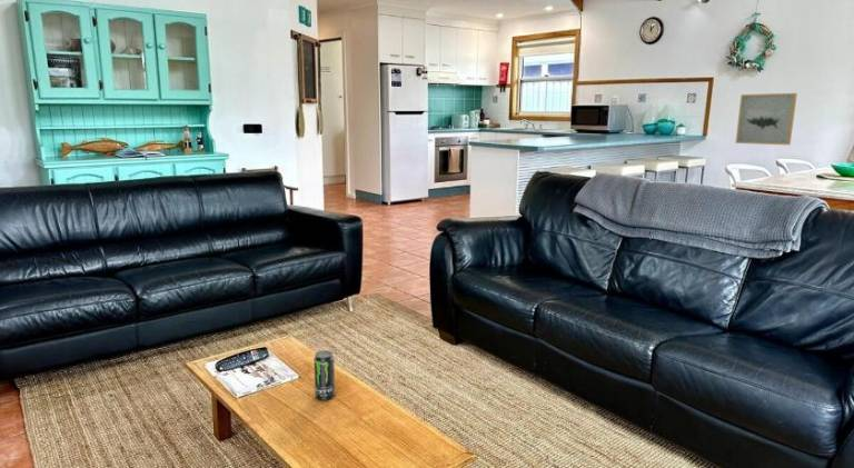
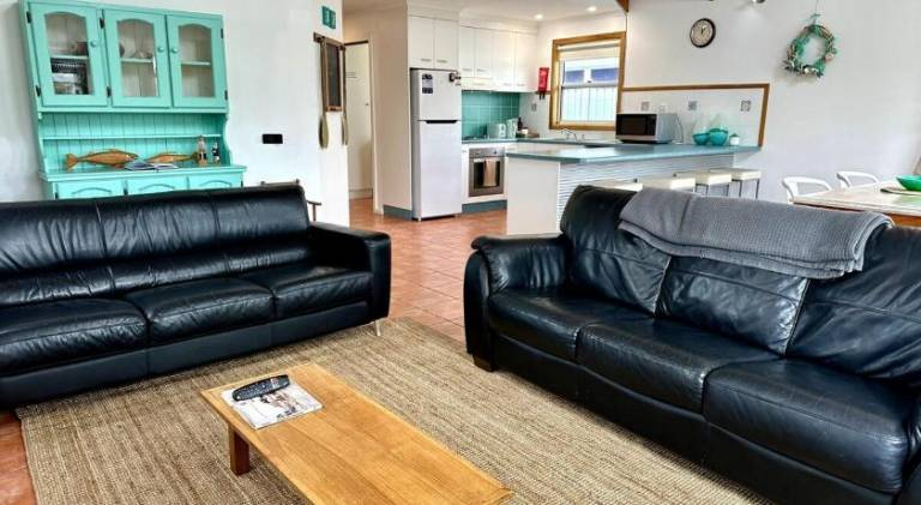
- beverage can (324, 375)
- wall art (765, 119)
